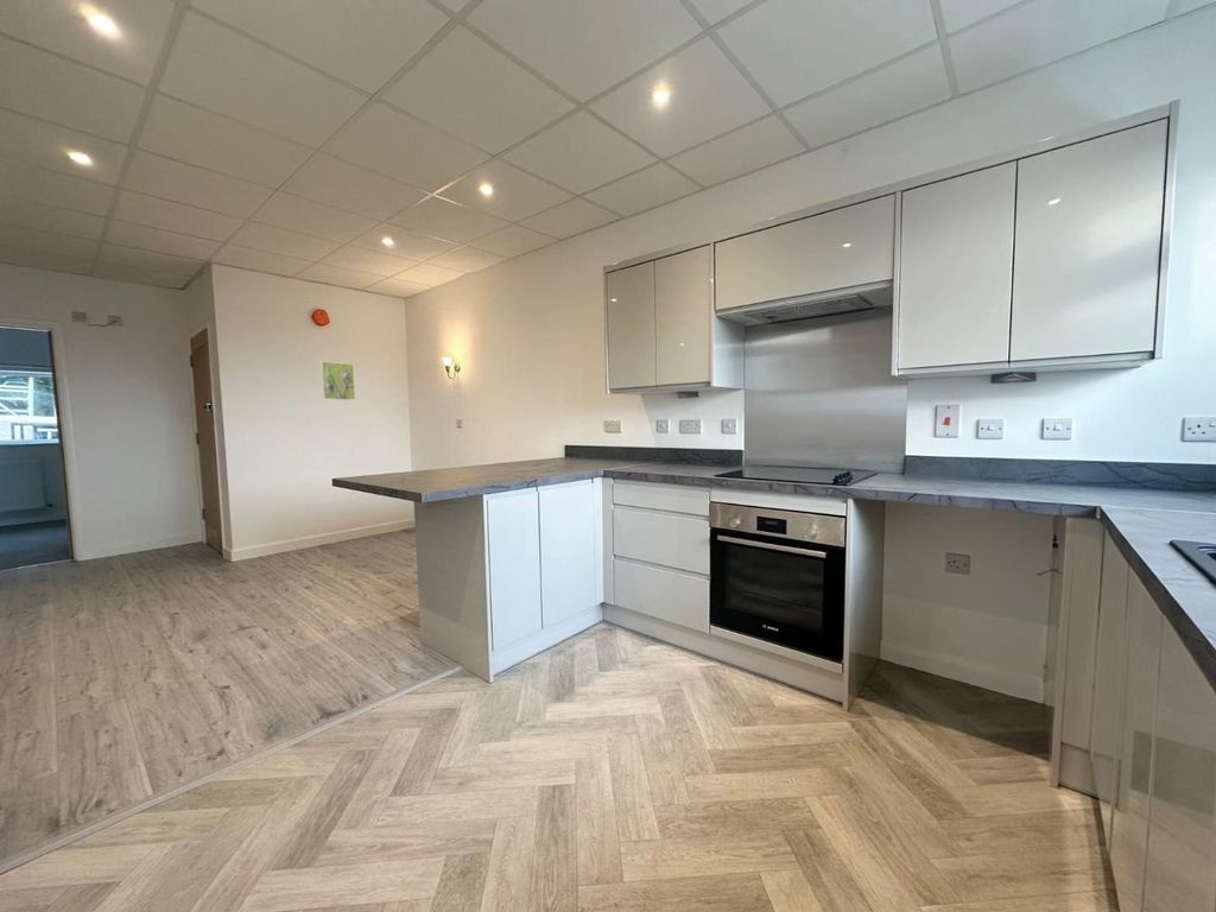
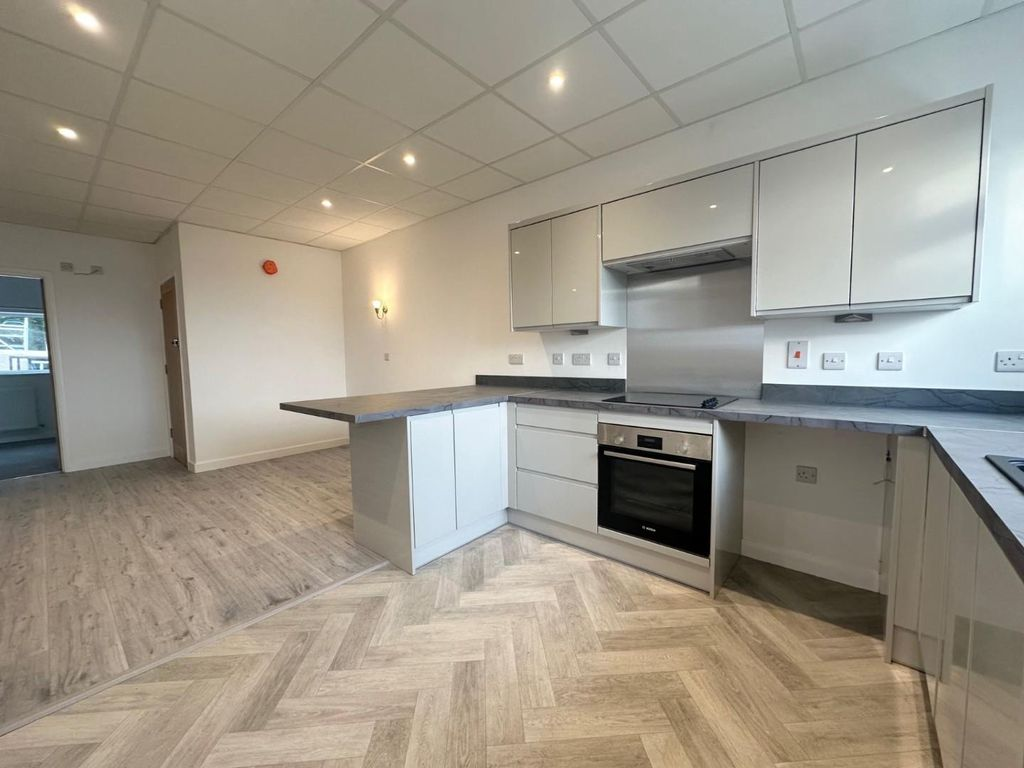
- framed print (337, 381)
